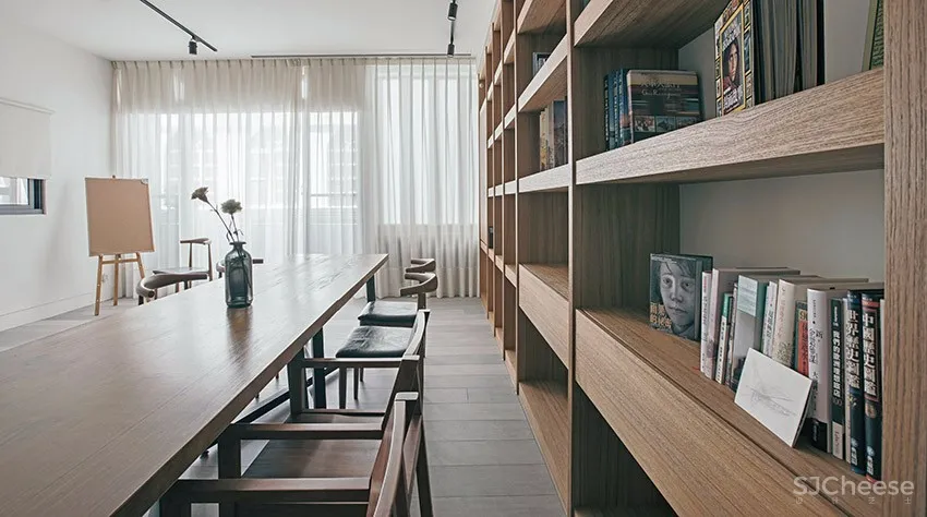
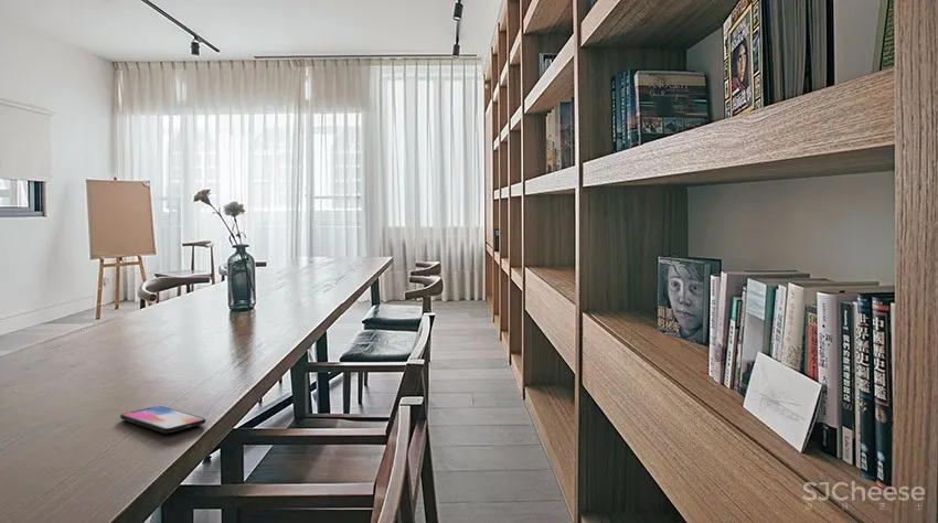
+ smartphone (162, 418)
